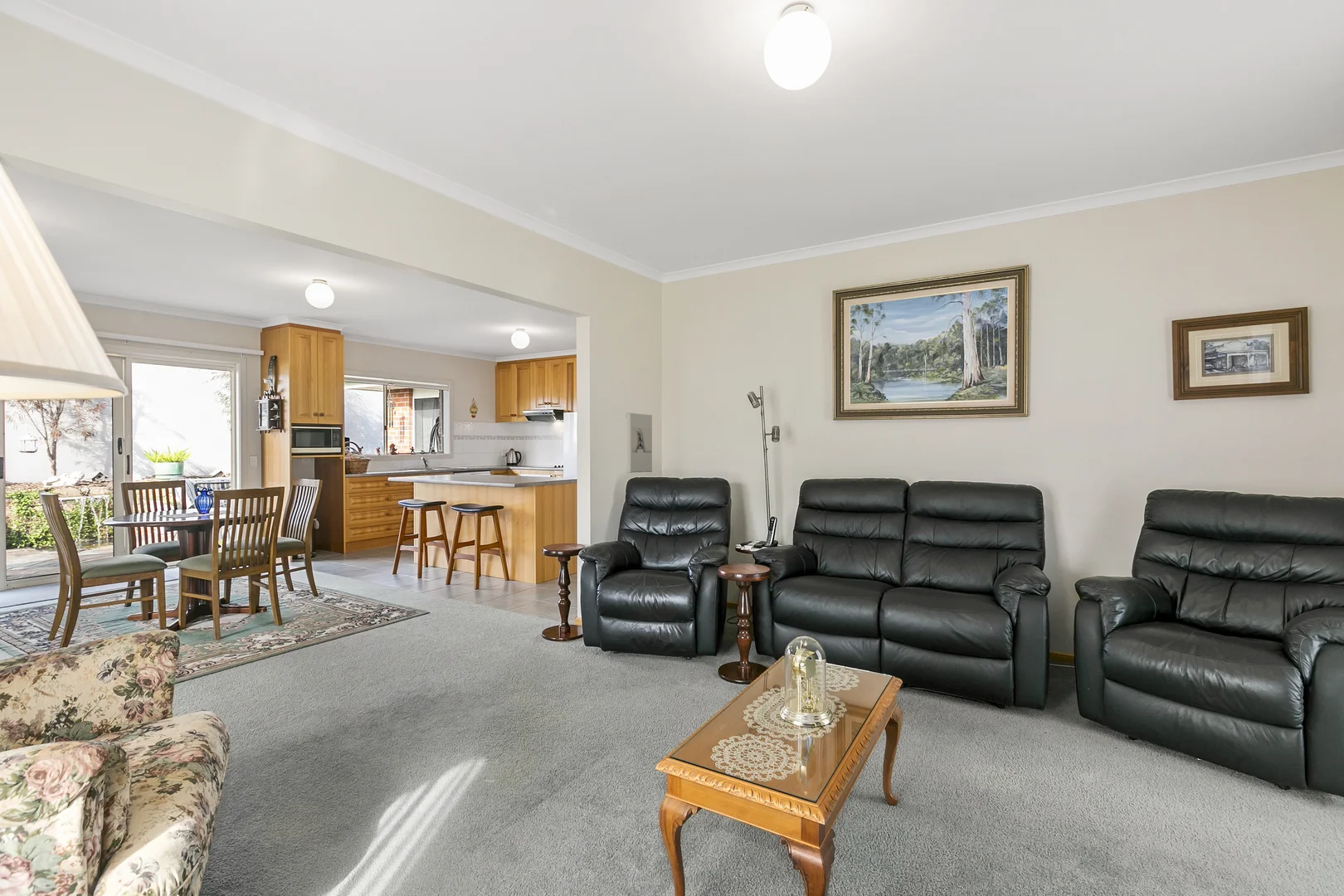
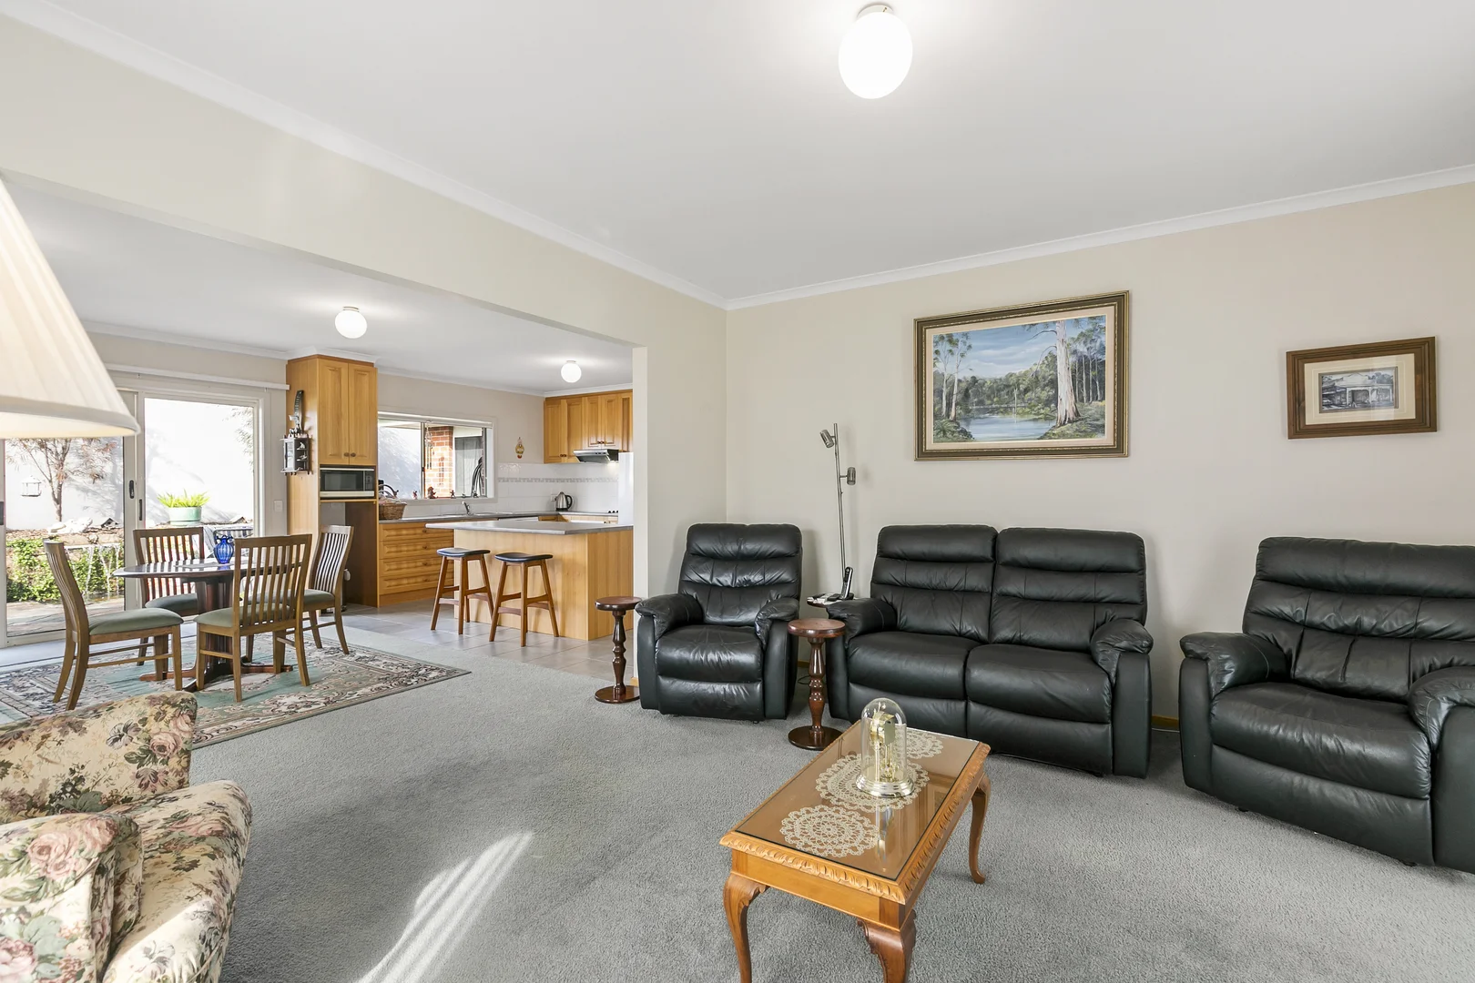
- wall sculpture (639, 443)
